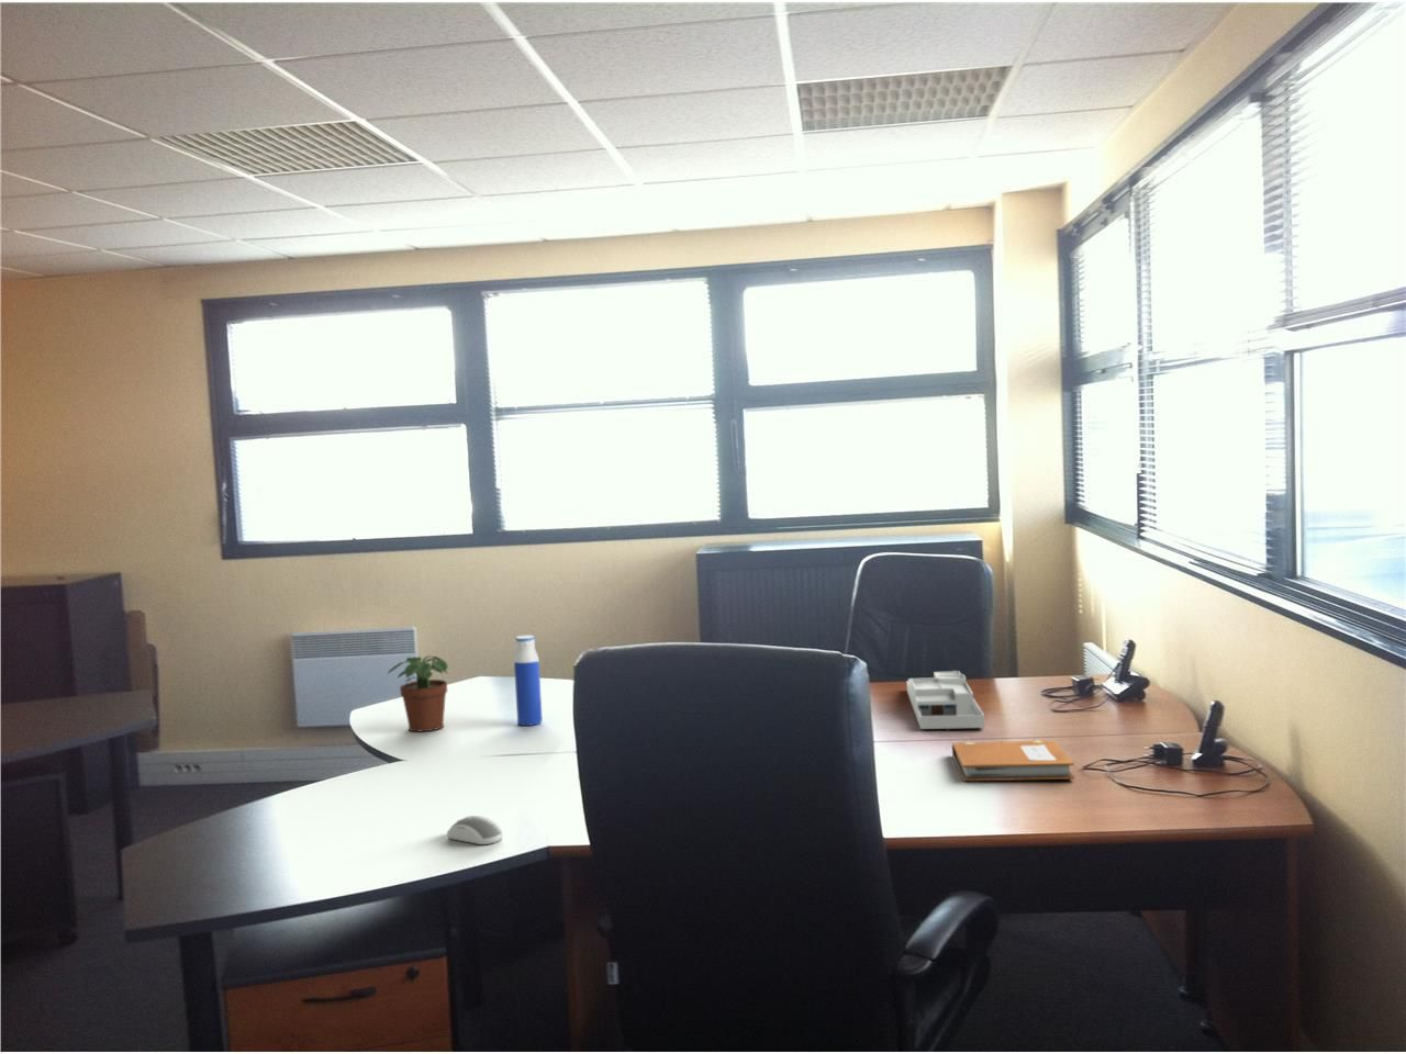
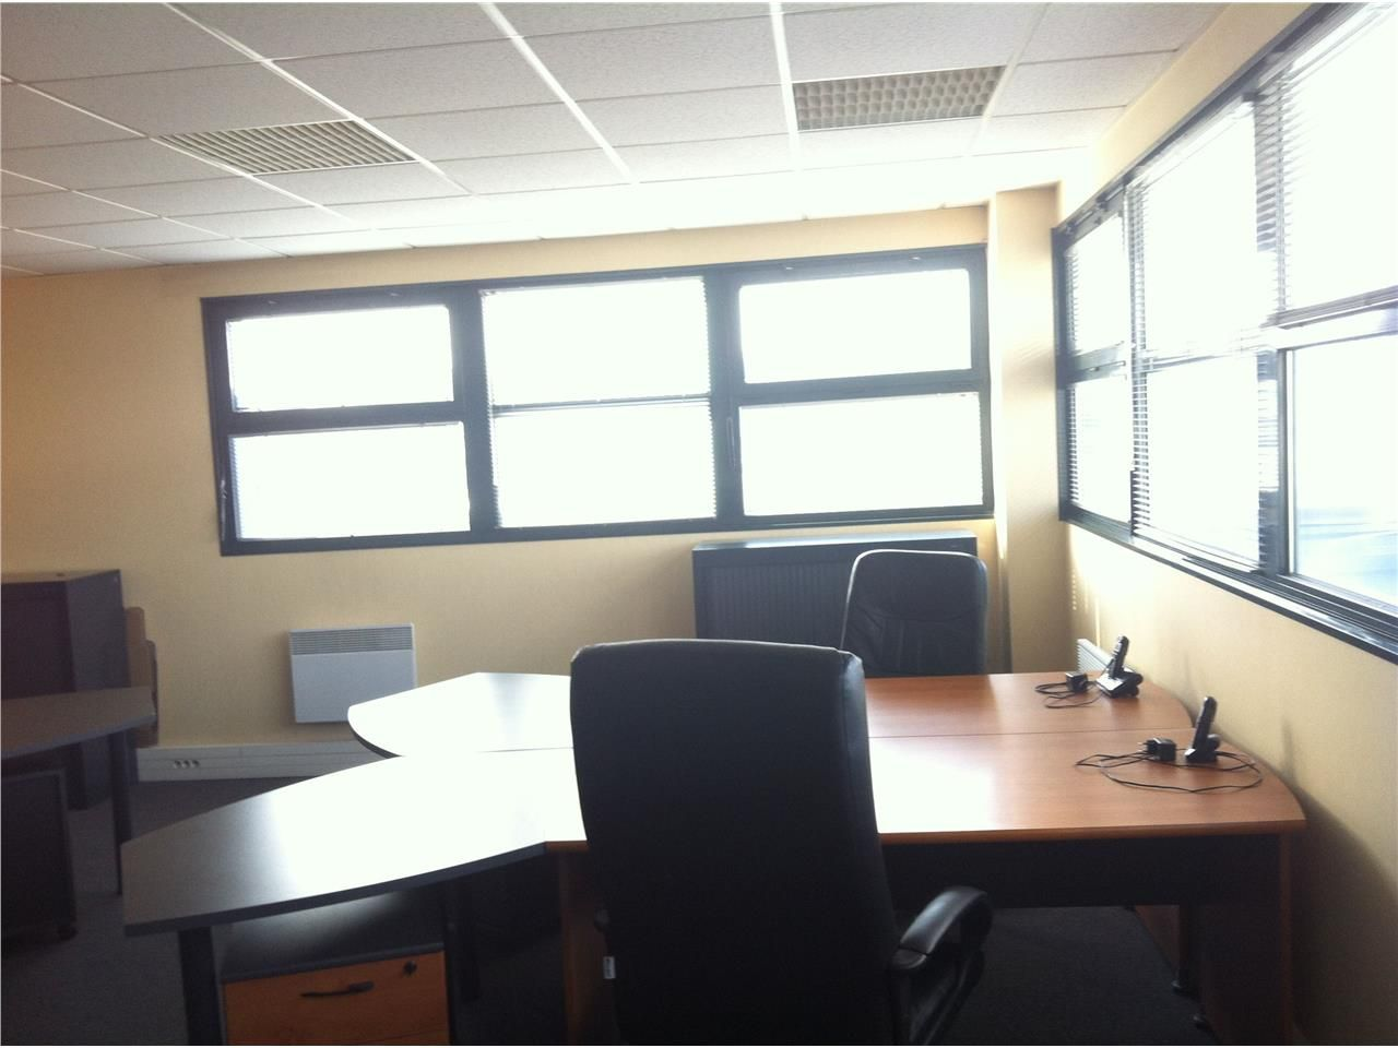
- water bottle (527, 680)
- notebook (1013, 758)
- potted plant (422, 693)
- computer mouse (475, 827)
- desk organizer (941, 693)
